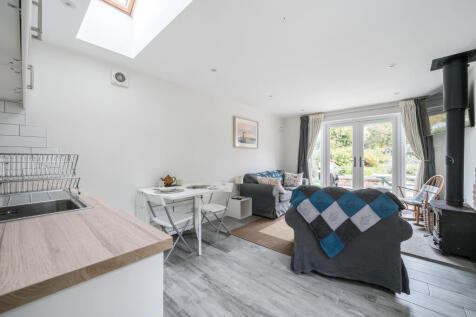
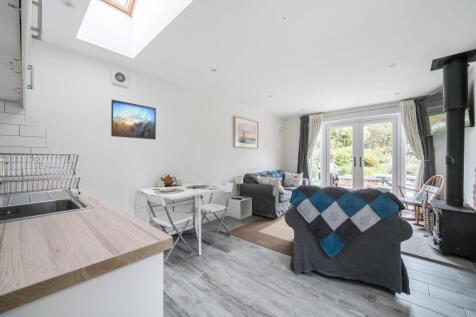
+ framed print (135, 121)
